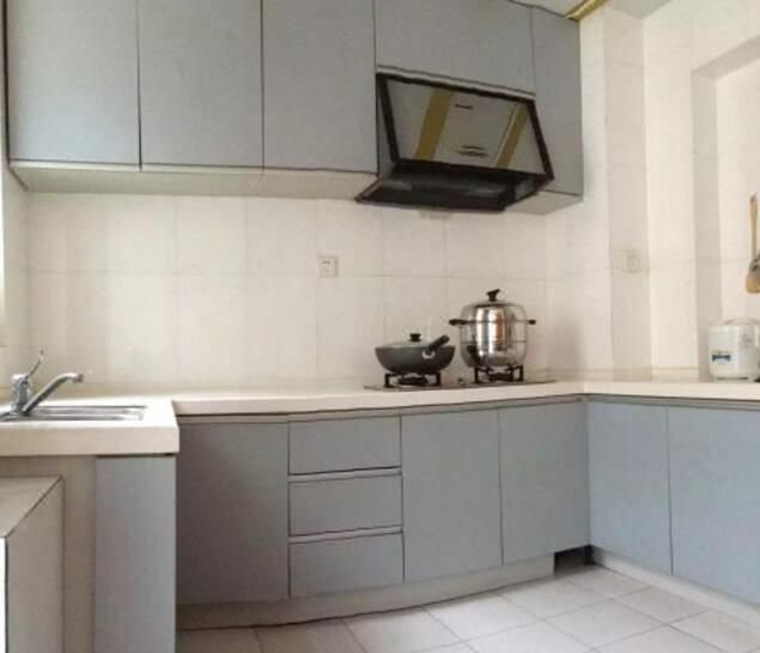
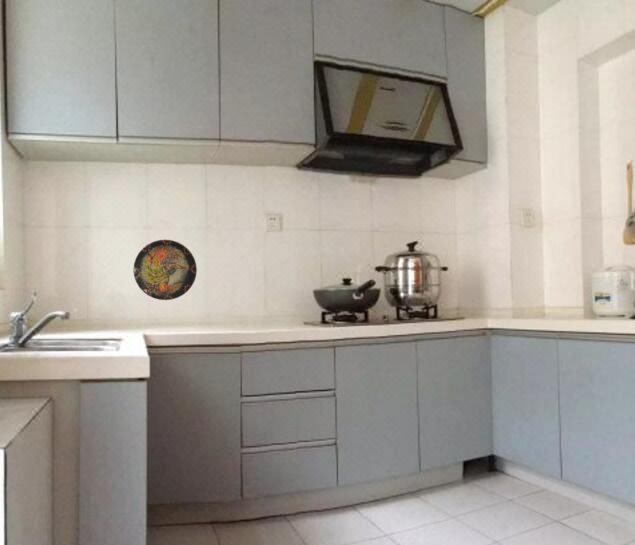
+ decorative plate (165, 269)
